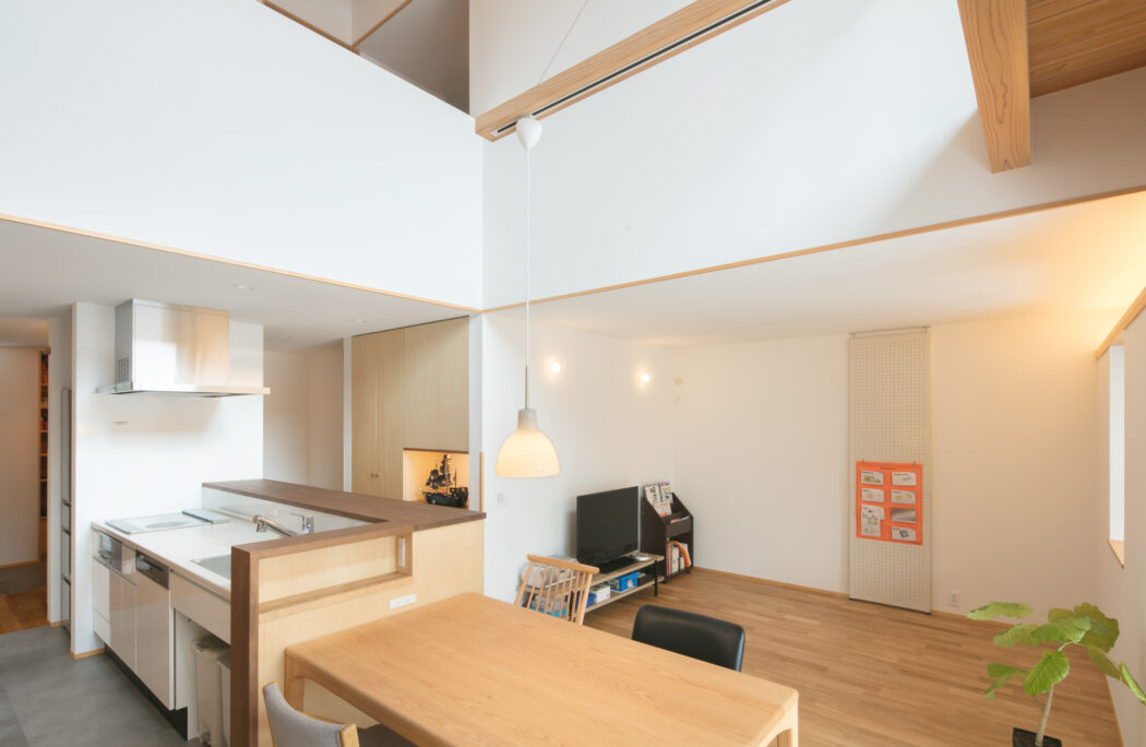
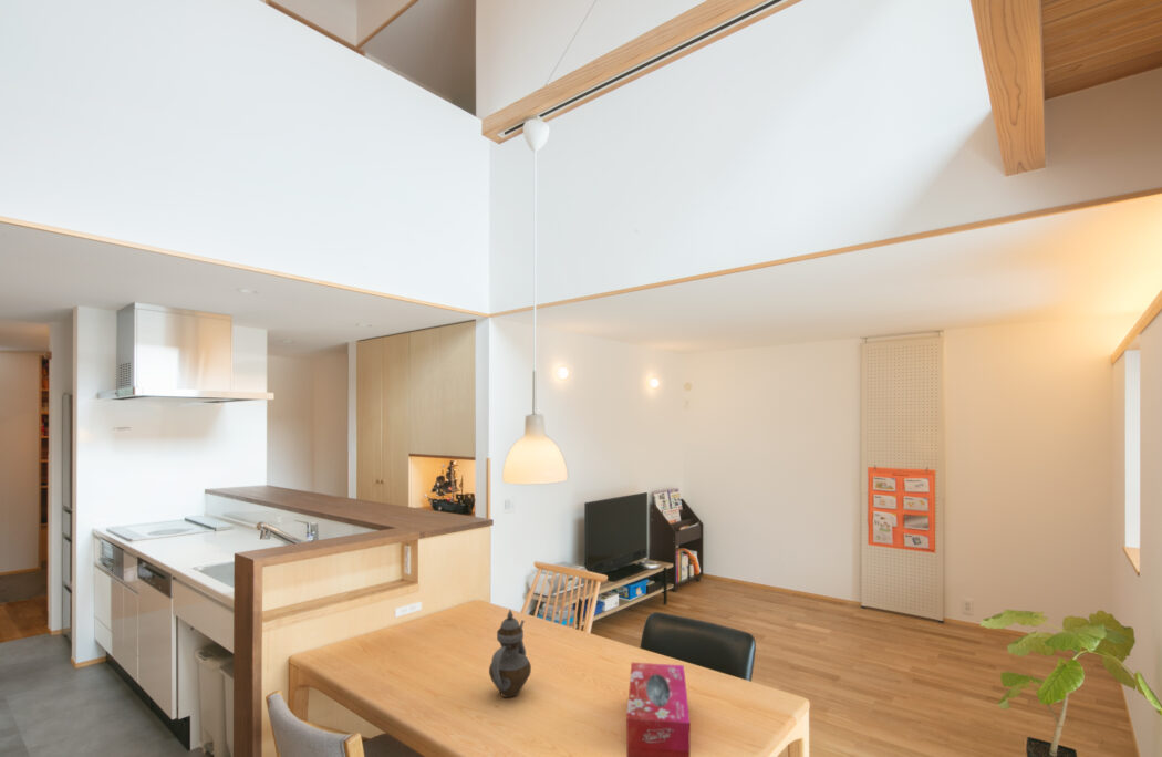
+ tissue box (657, 708)
+ teapot (509, 651)
